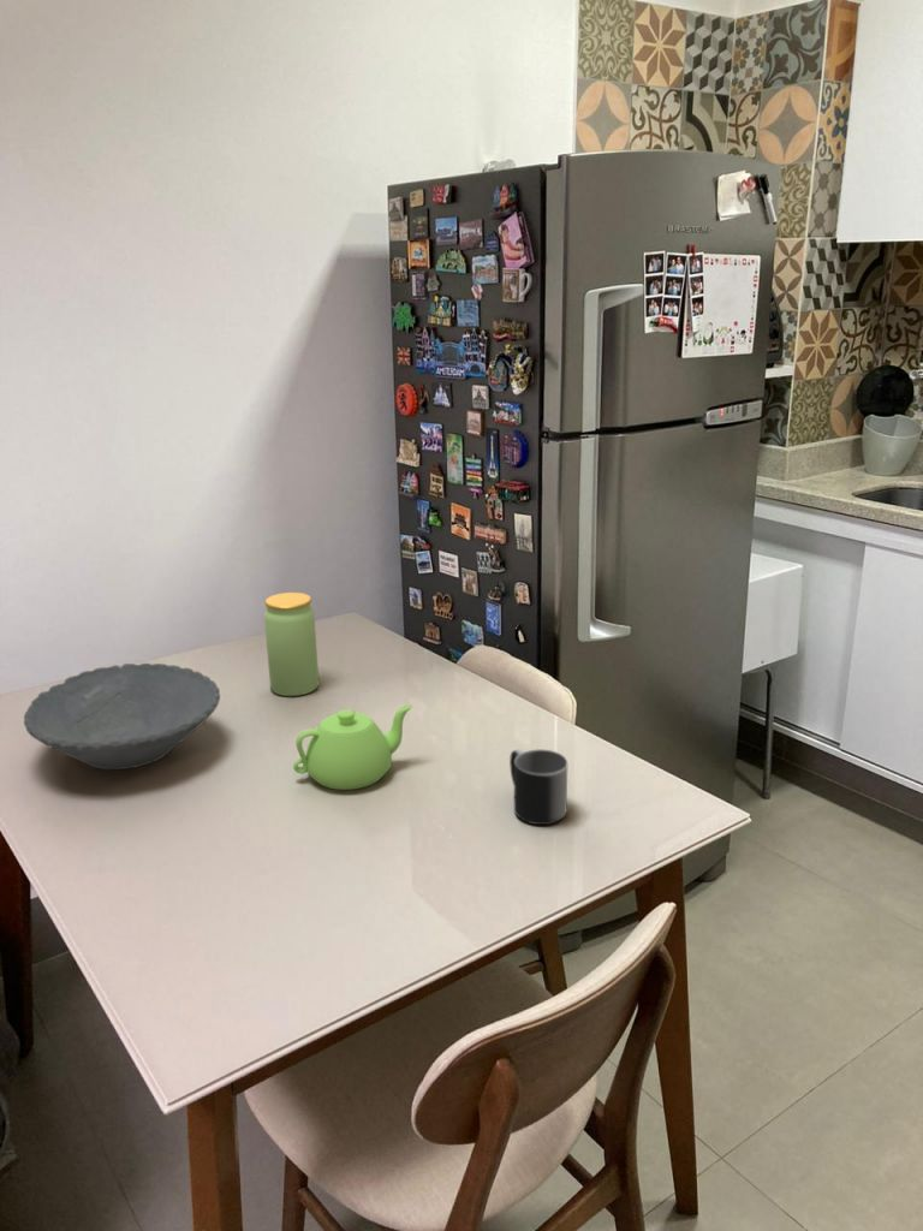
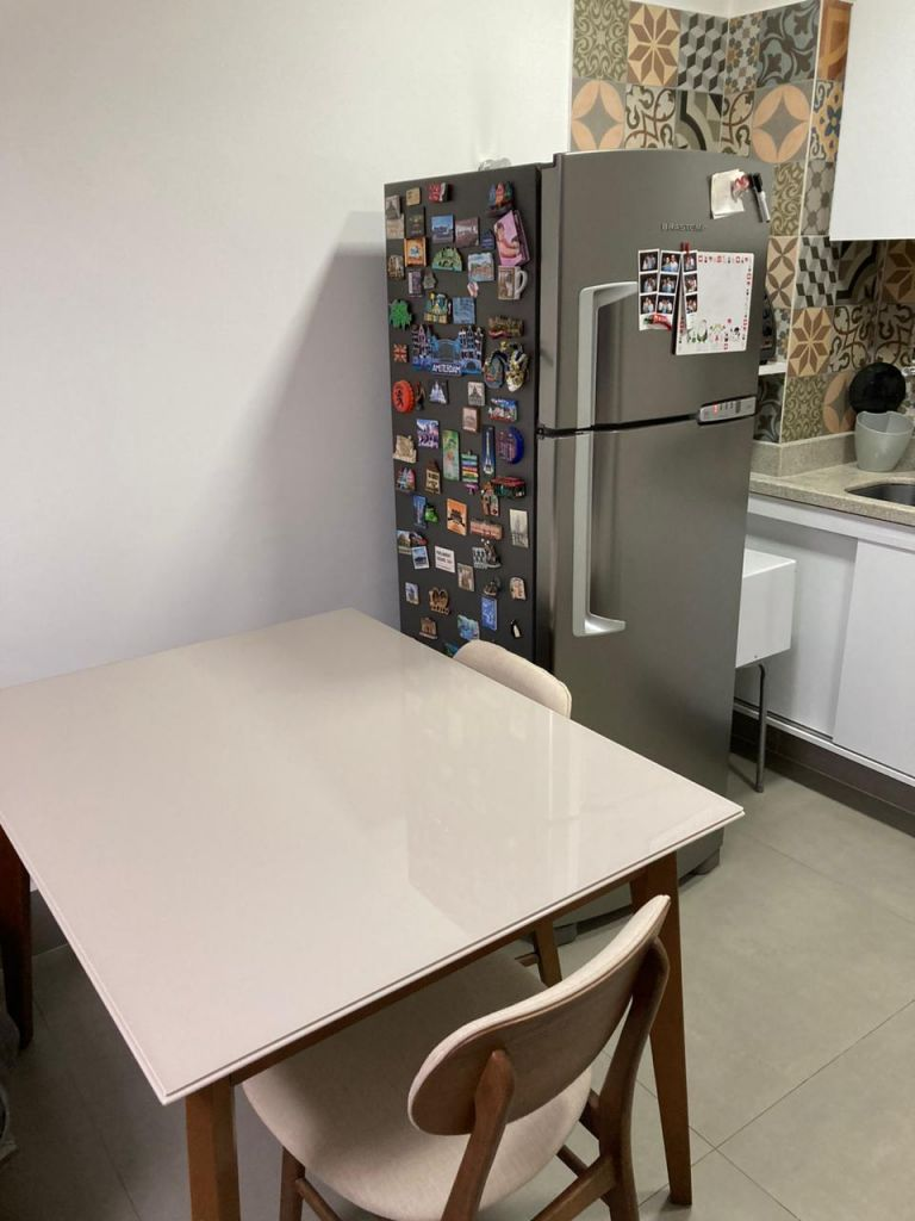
- teapot (355, 741)
- jar (291, 643)
- mug (534, 780)
- bowl (126, 724)
